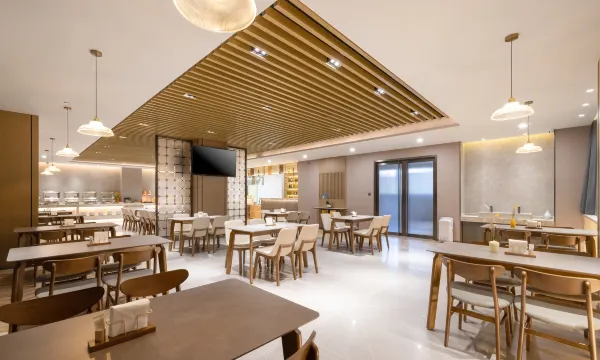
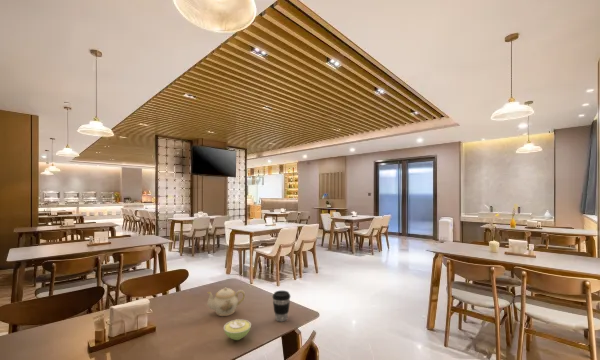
+ sugar bowl (237, 329)
+ teapot (226, 299)
+ coffee cup (281, 306)
